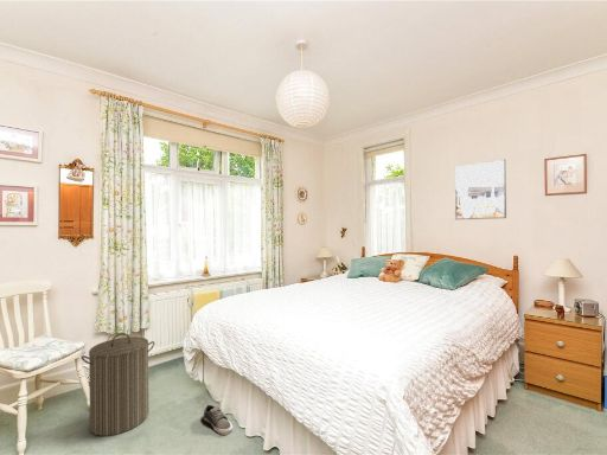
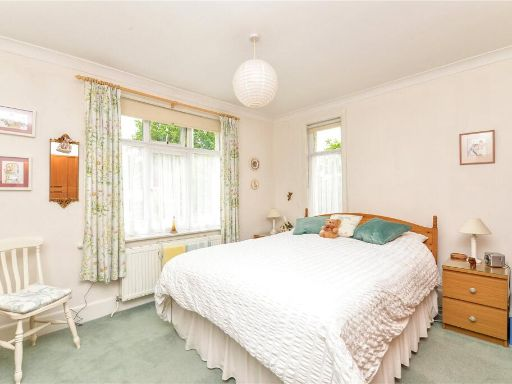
- shoe (218, 416)
- laundry hamper (120, 377)
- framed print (478, 191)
